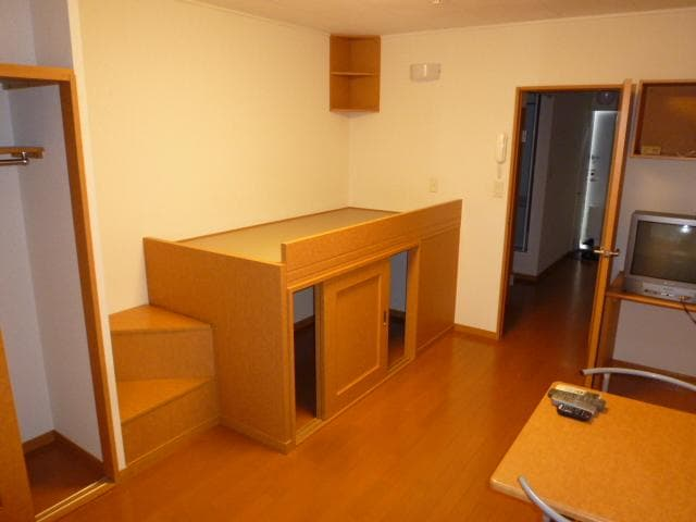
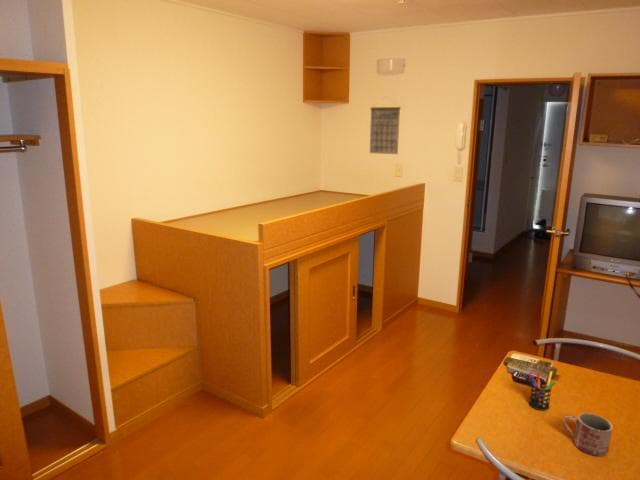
+ mug (587, 431)
+ pen holder (543, 388)
+ calendar (384, 125)
